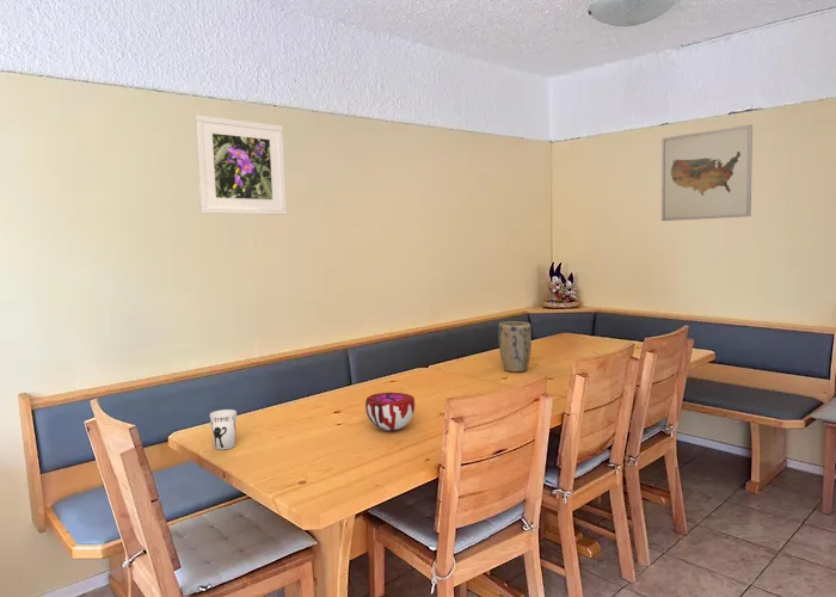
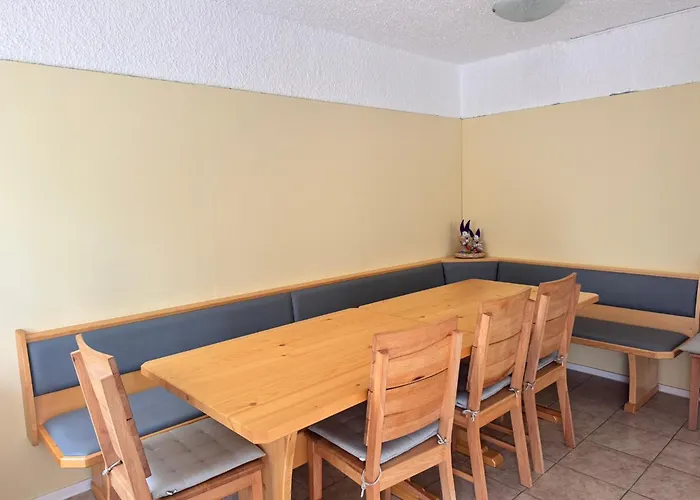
- plant pot (515, 346)
- decorative bowl (391, 413)
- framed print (242, 167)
- wall art (703, 176)
- cup (223, 429)
